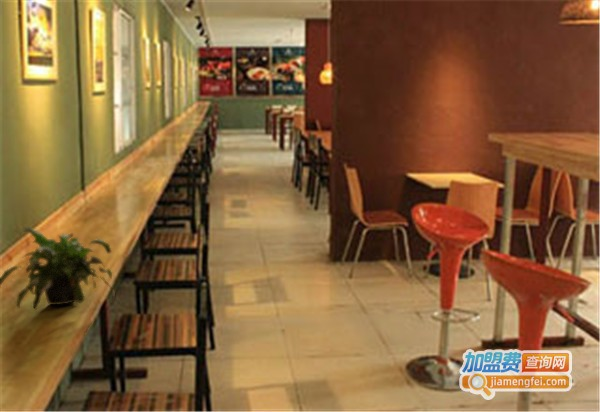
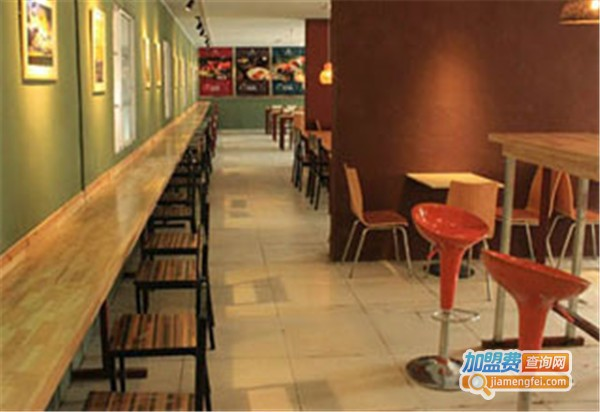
- potted plant (55, 264)
